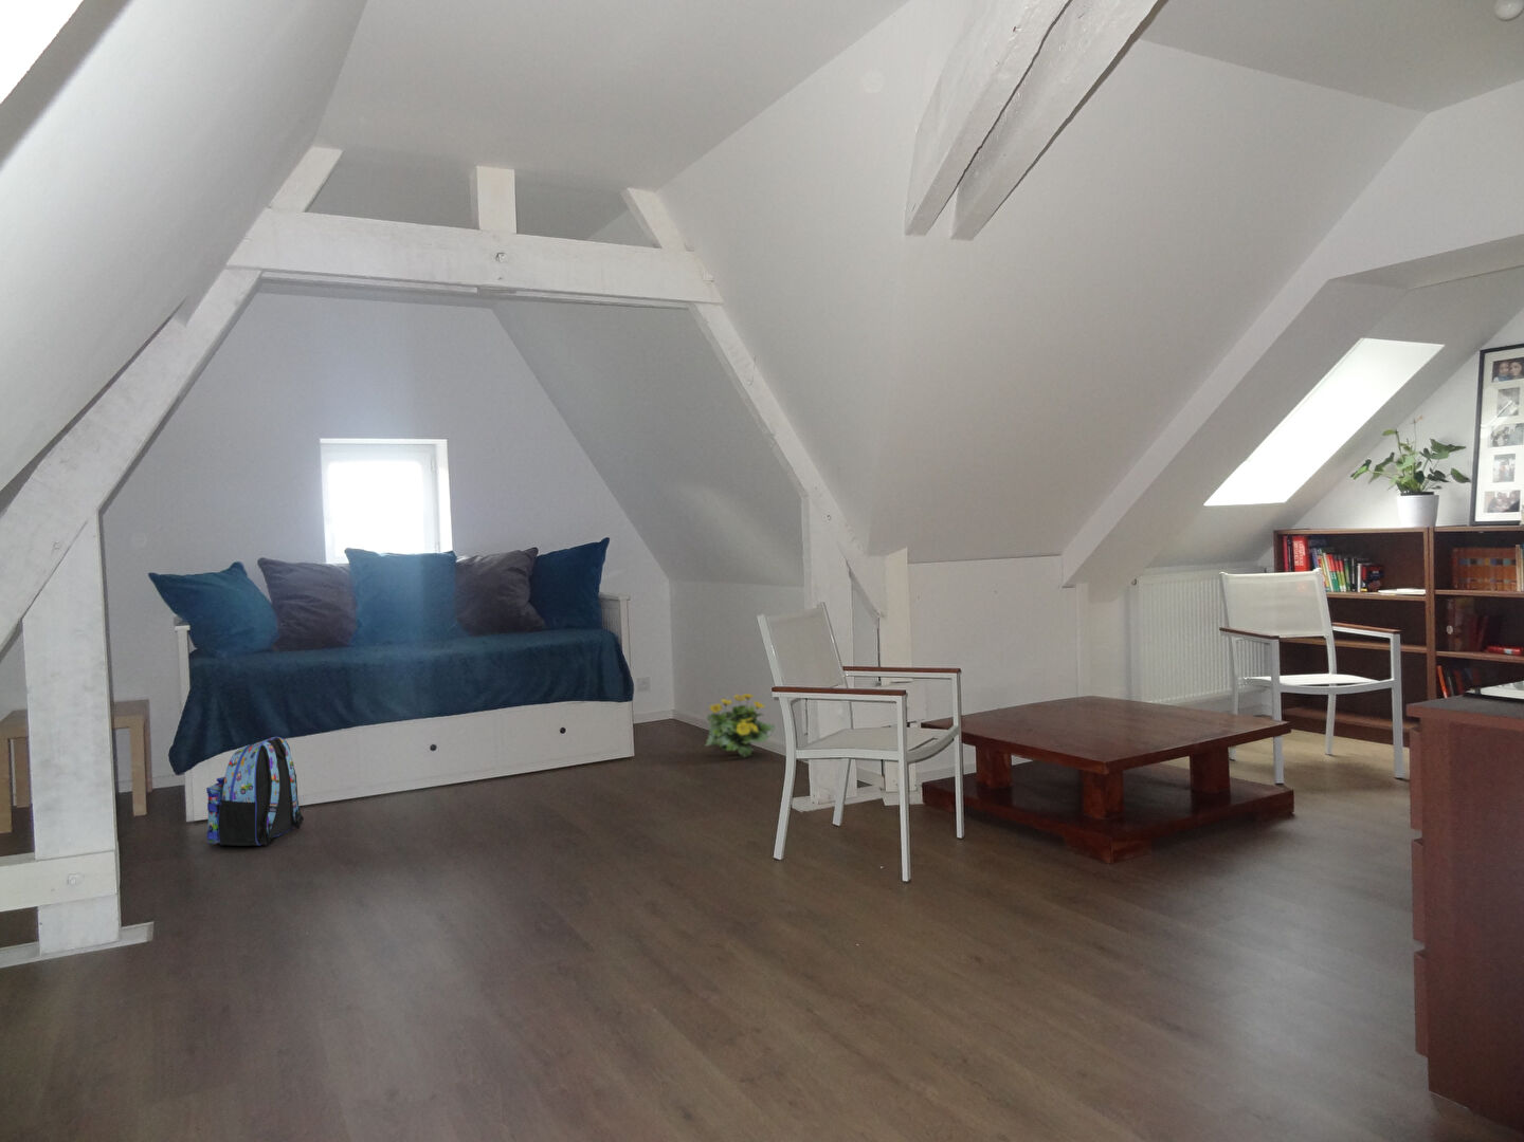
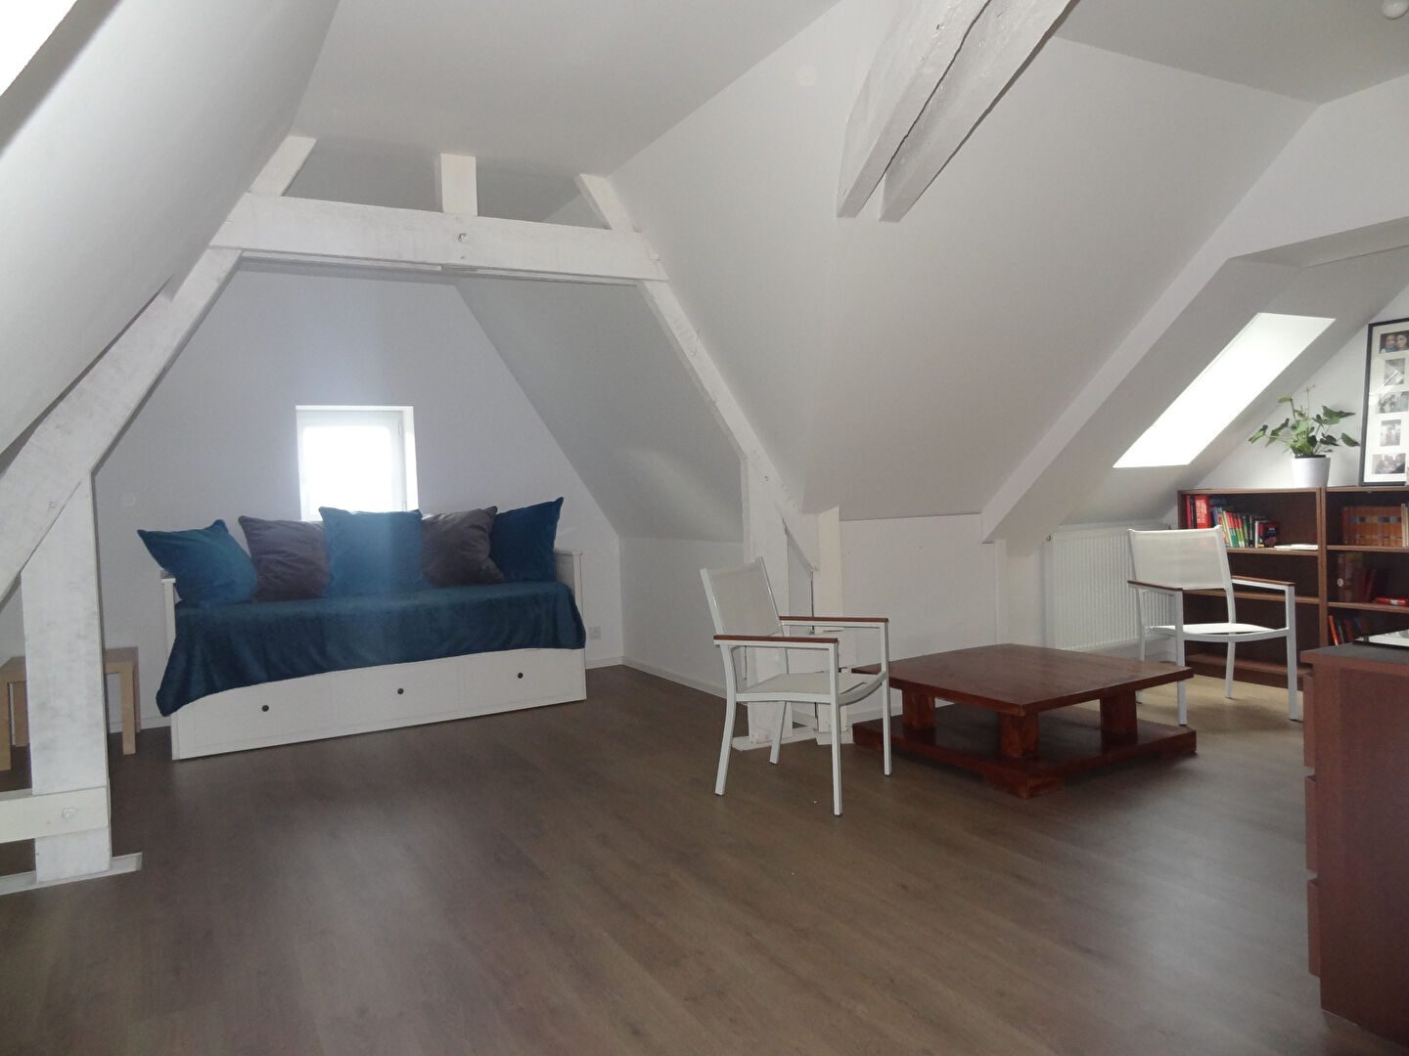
- flowering plant (737, 725)
- backpack (253, 788)
